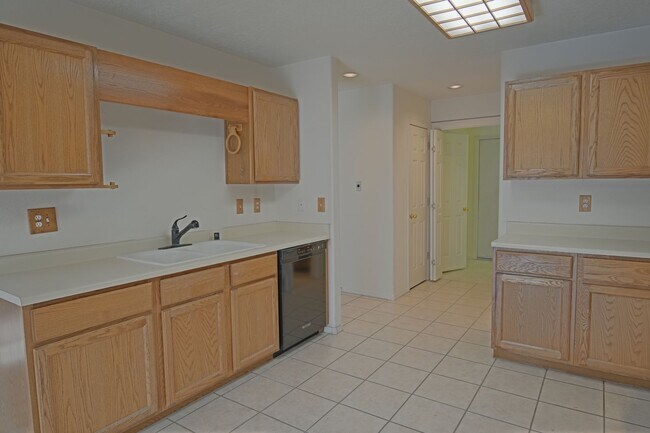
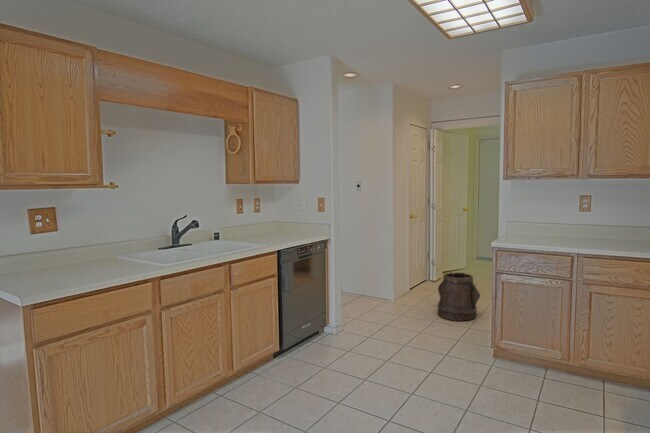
+ bucket (457, 295)
